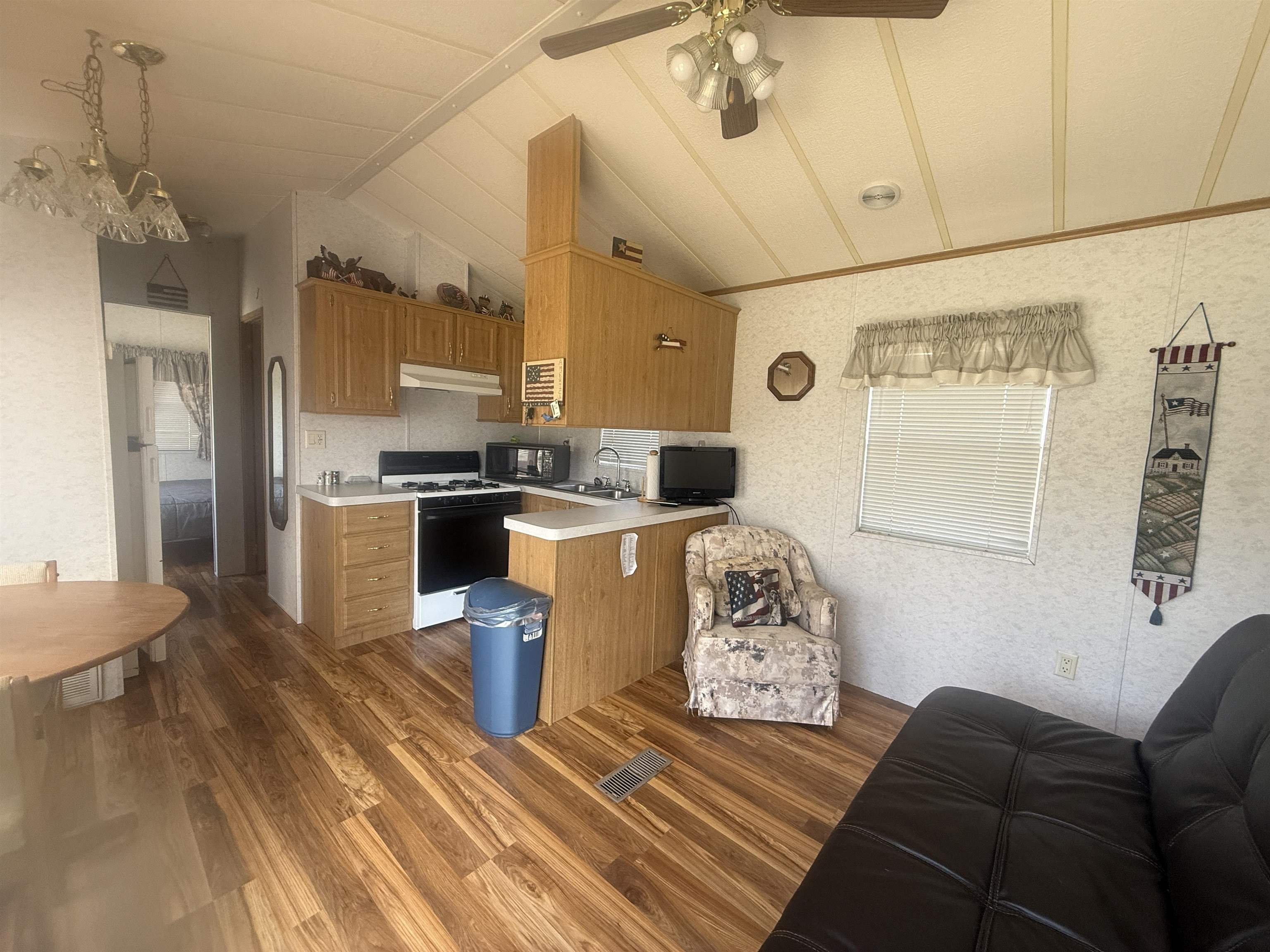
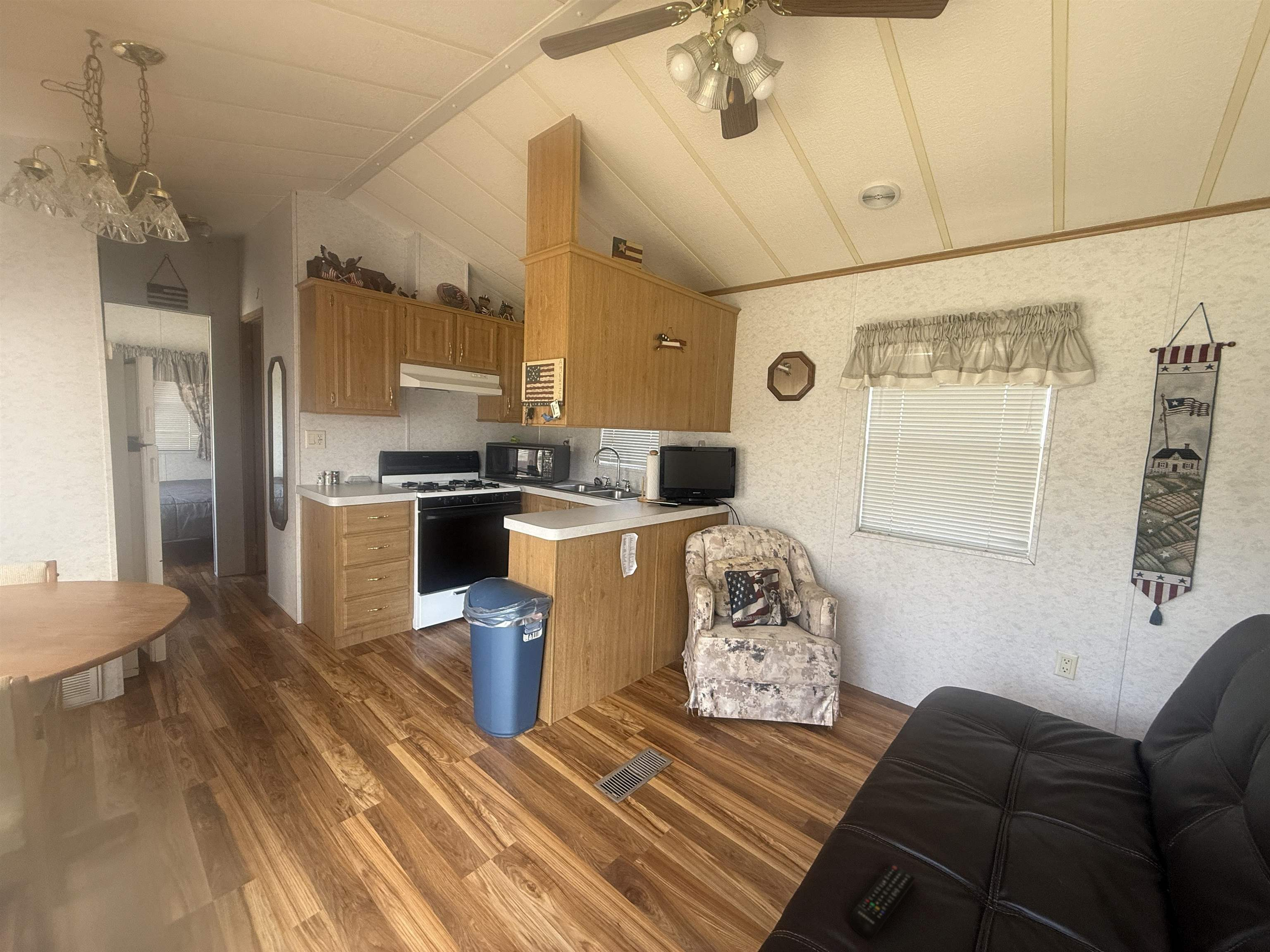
+ remote control (884, 898)
